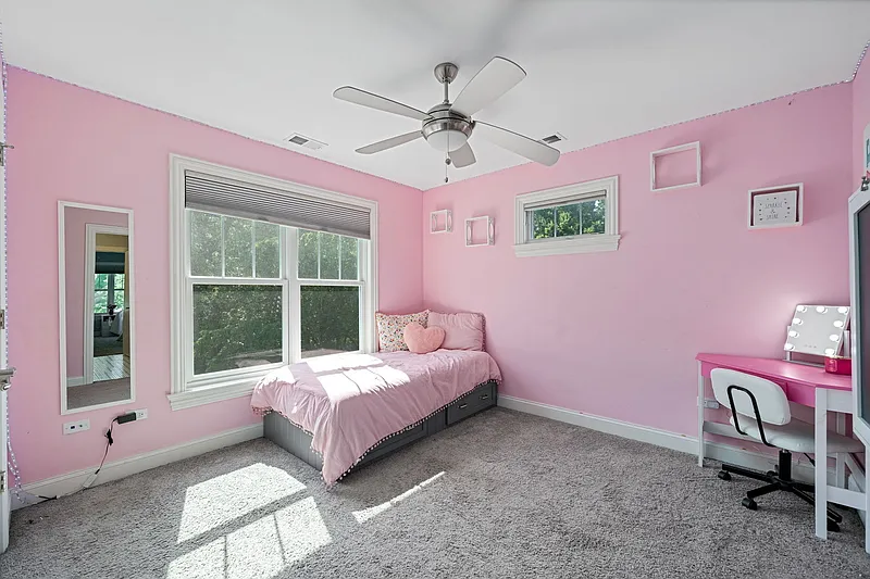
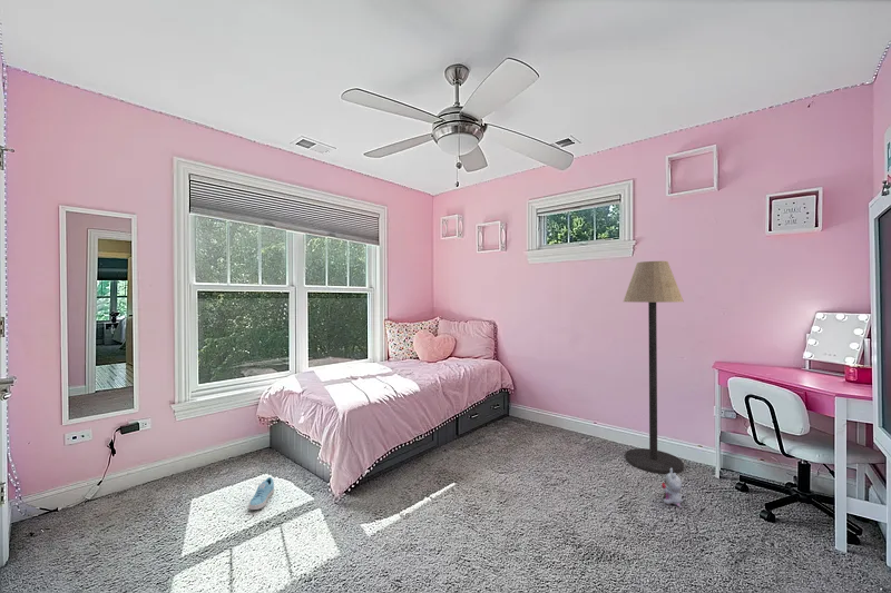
+ plush toy (672, 485)
+ sneaker (261, 492)
+ floor lamp (653, 362)
